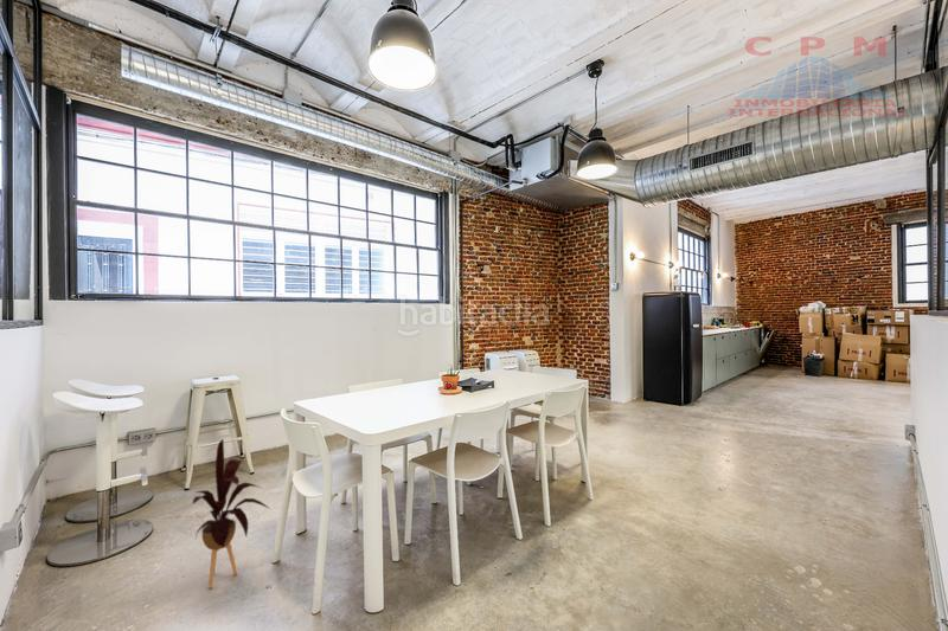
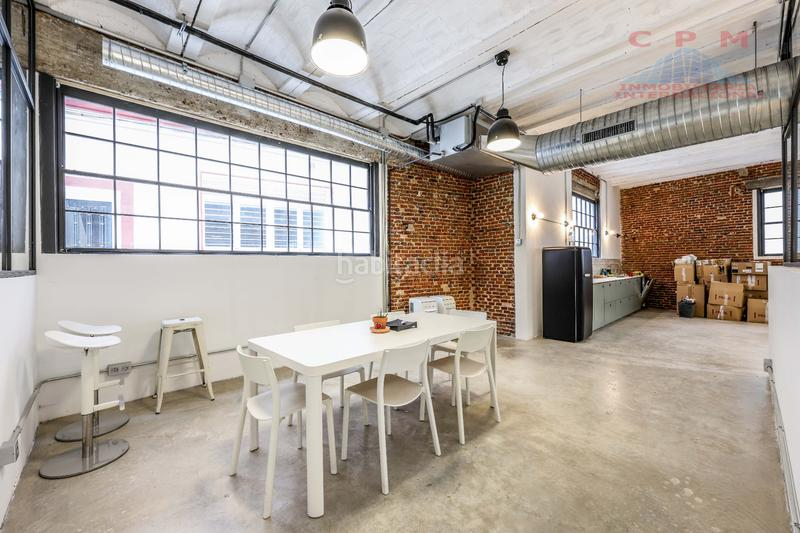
- house plant (228, 510)
